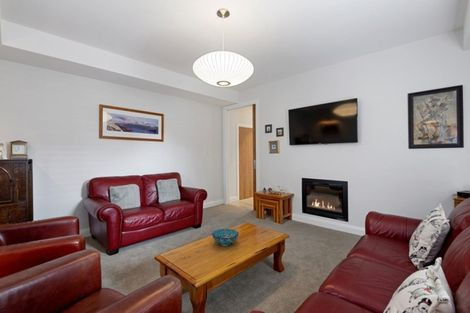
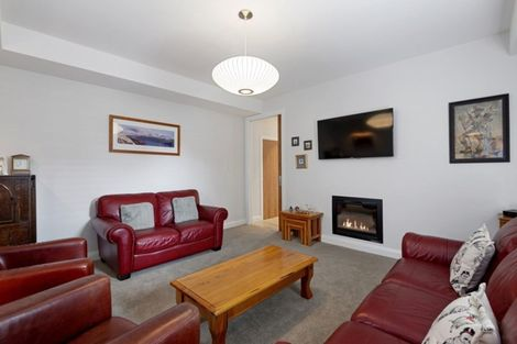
- decorative bowl (225, 238)
